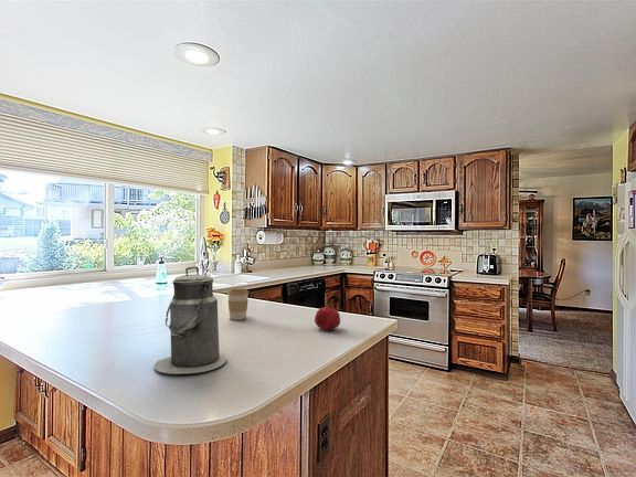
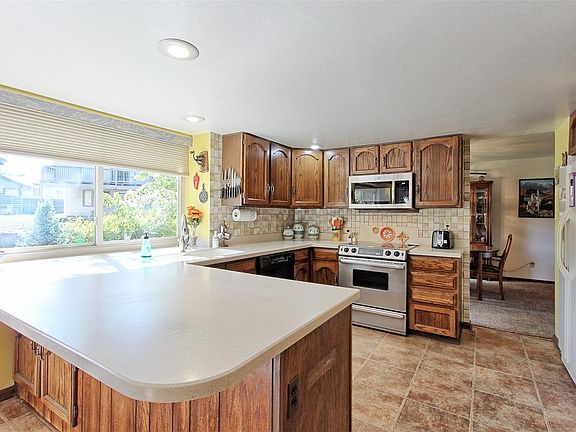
- fruit (327, 316)
- canister (191, 315)
- coffee cup (237, 303)
